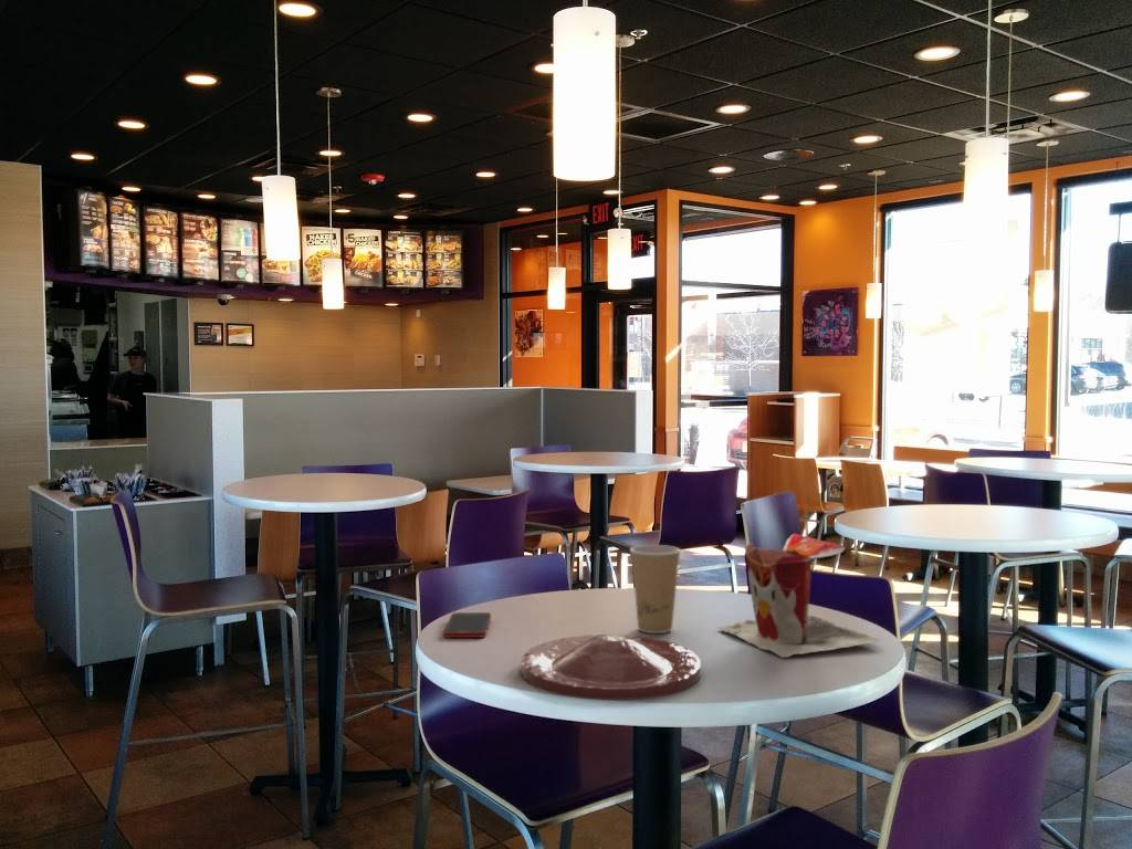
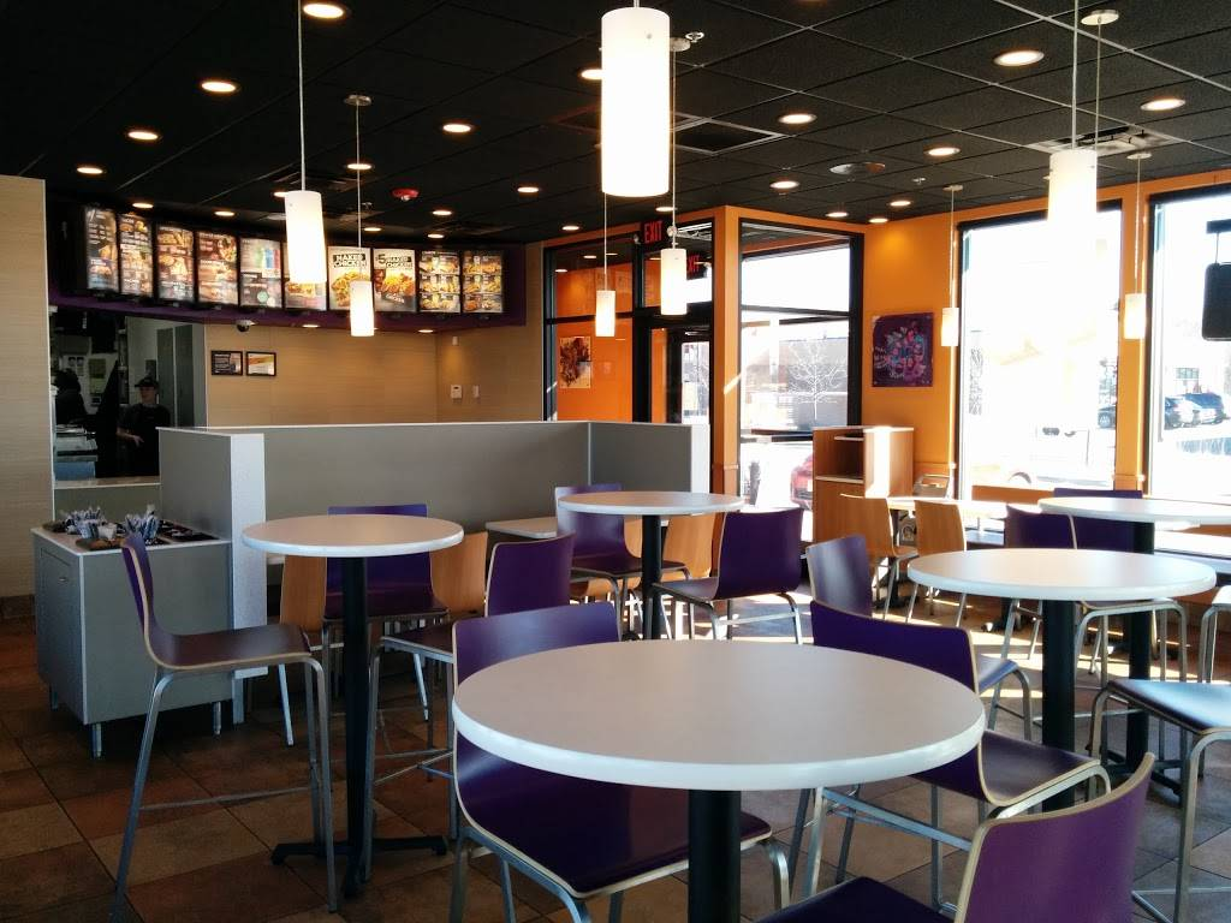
- paper bag (796, 589)
- plate (610, 652)
- cell phone (468, 625)
- paper cup (654, 589)
